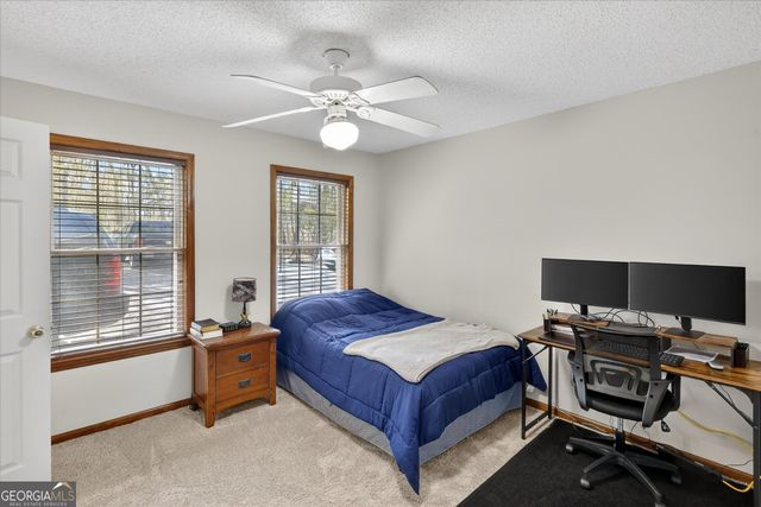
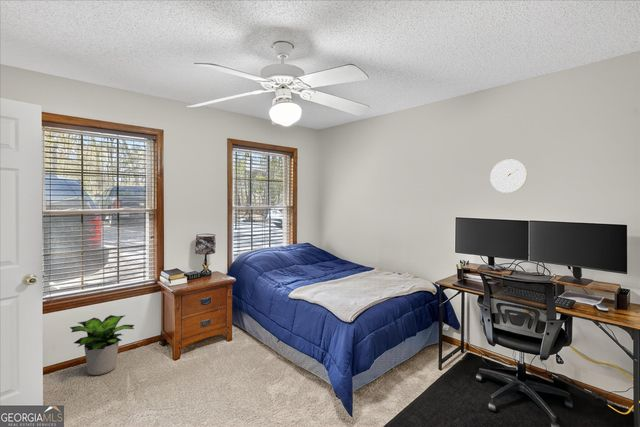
+ potted plant (104, 345)
+ wall clock (507, 176)
